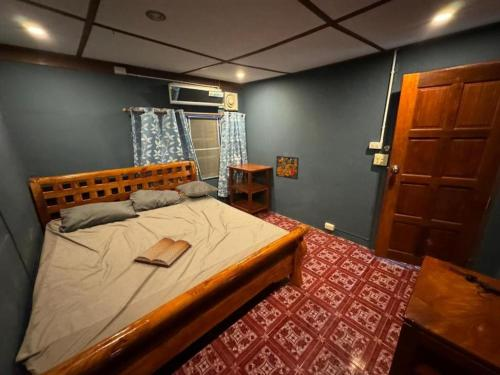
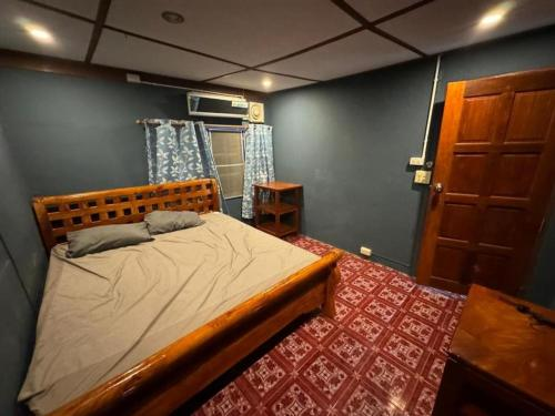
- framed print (286, 167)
- bible (164, 250)
- decorative pillow (196, 188)
